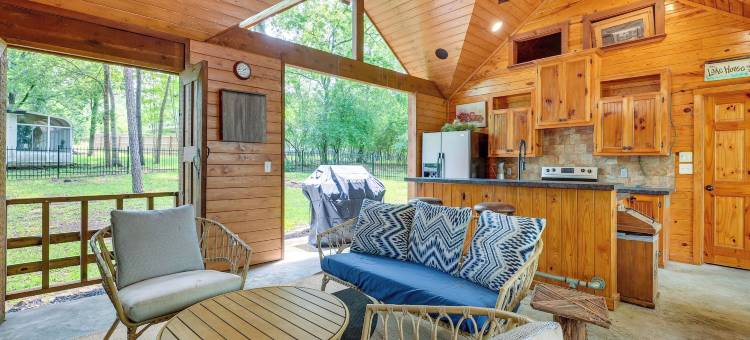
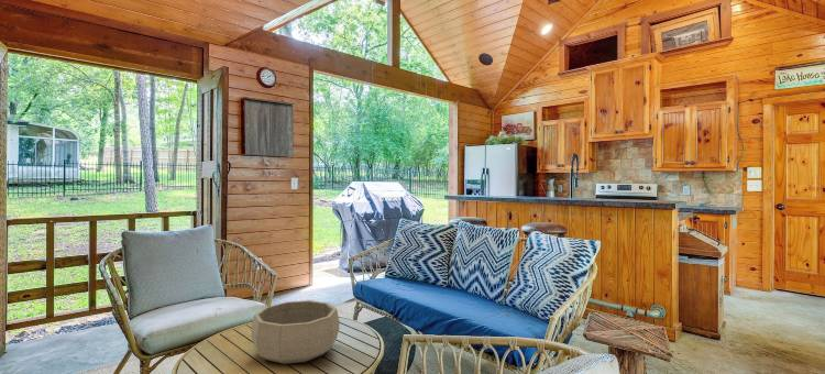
+ decorative bowl (296, 331)
